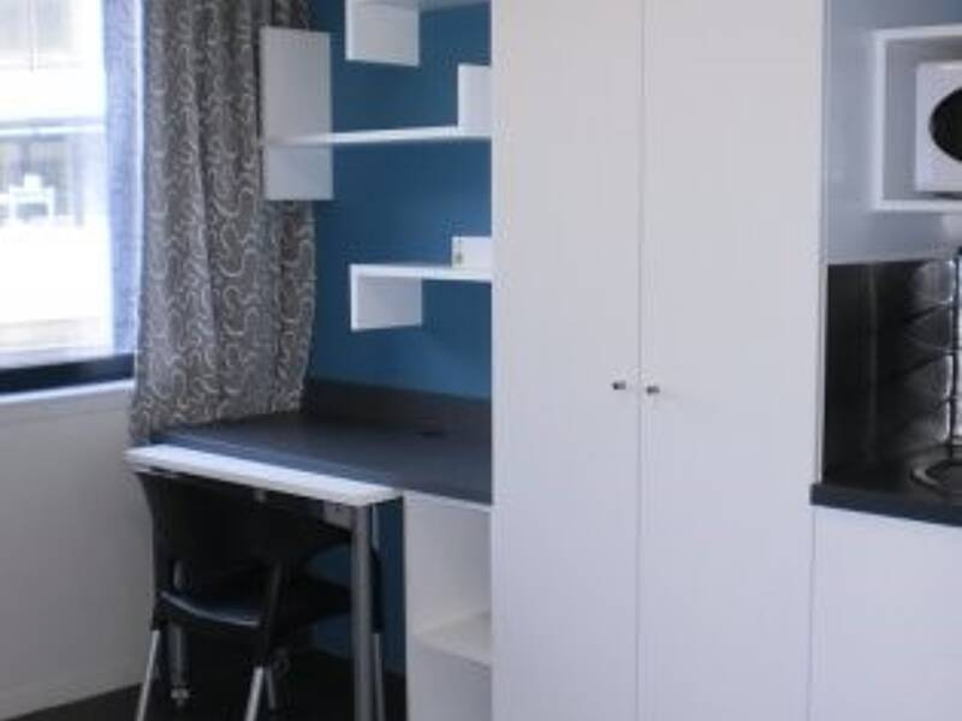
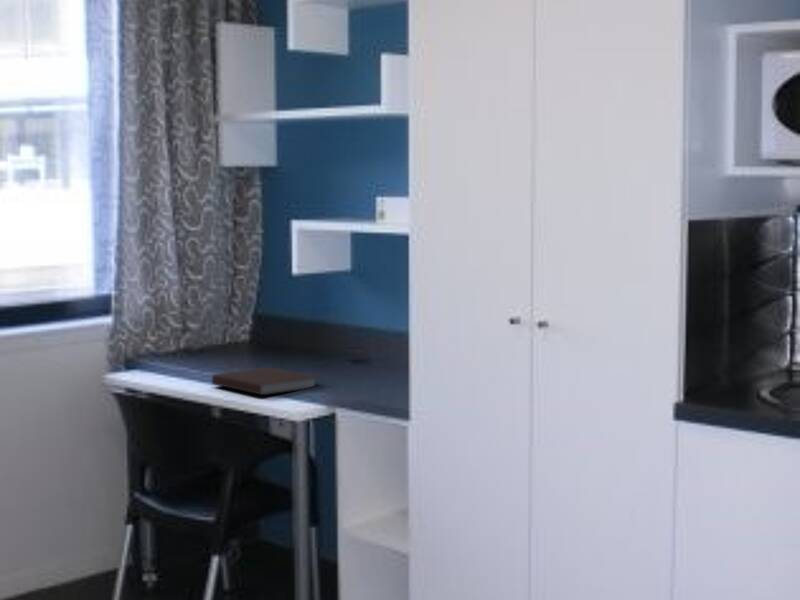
+ notebook (265, 380)
